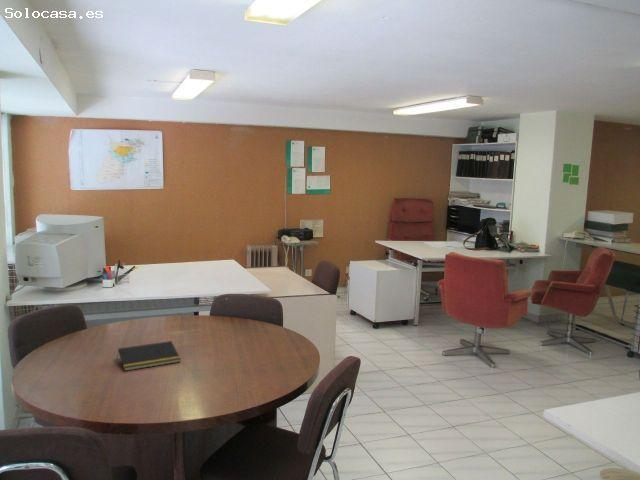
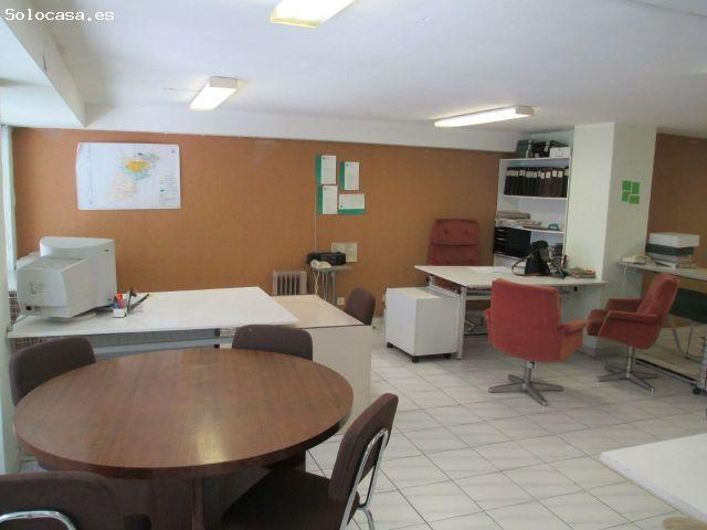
- notepad (149, 355)
